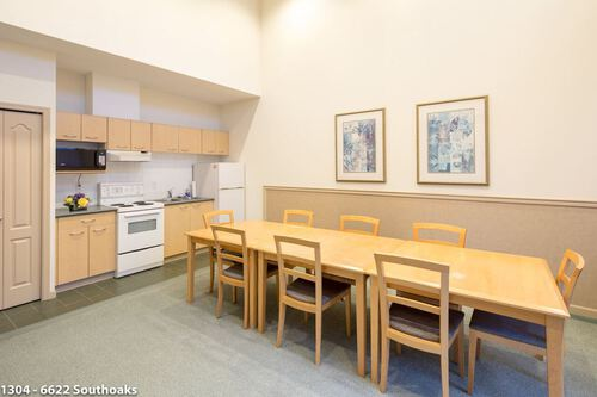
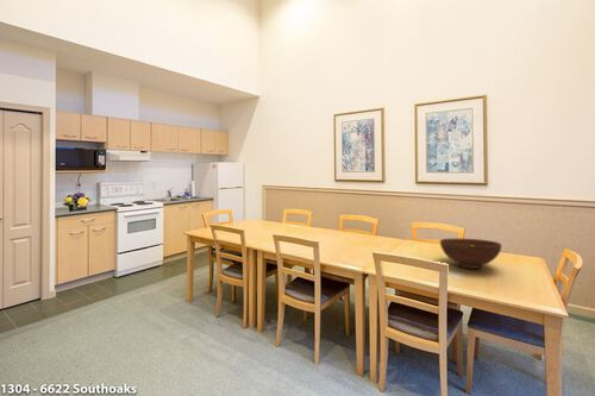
+ fruit bowl (469, 253)
